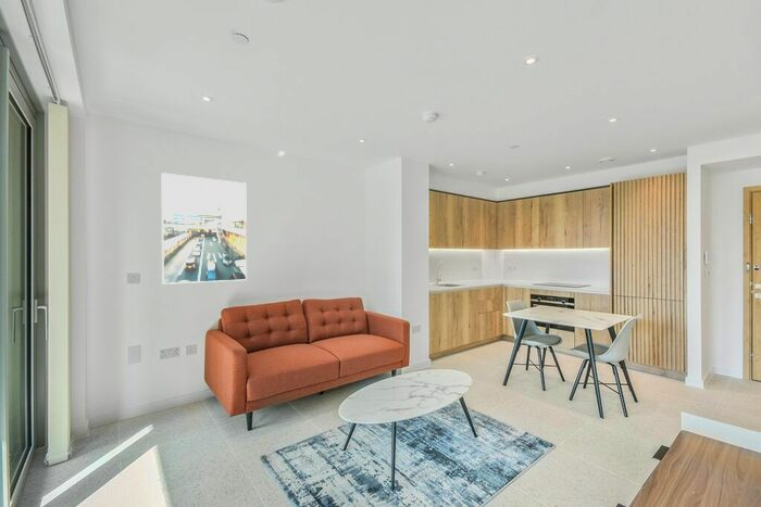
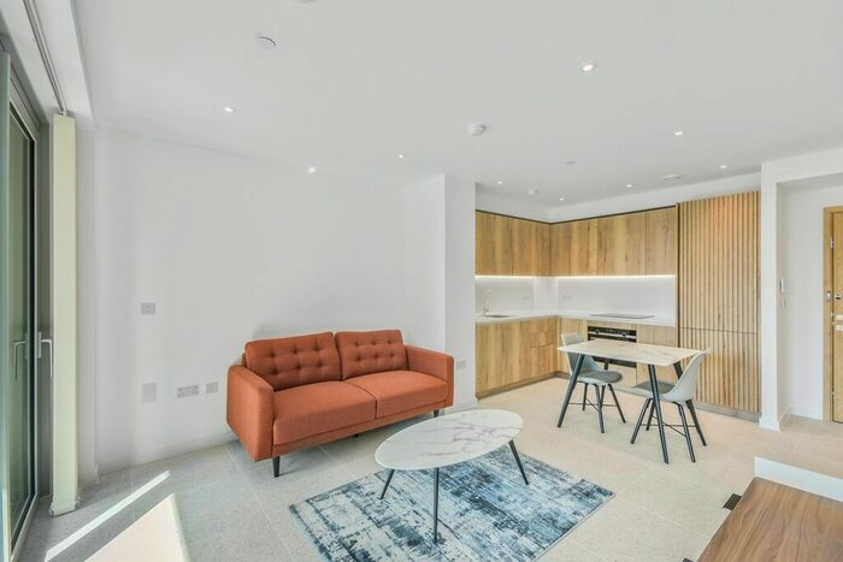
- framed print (207, 230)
